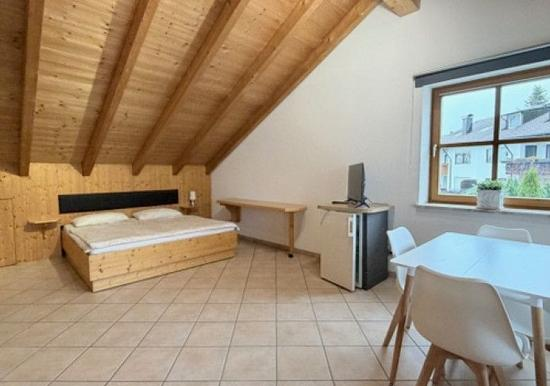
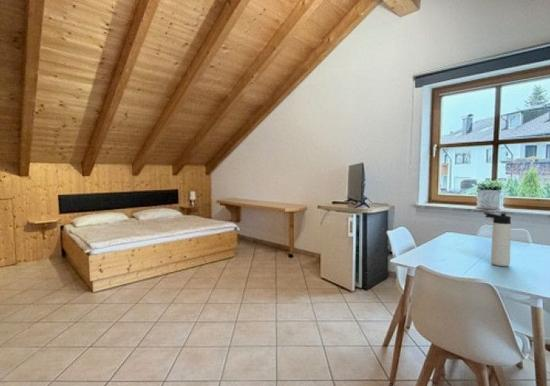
+ thermos bottle (496, 238)
